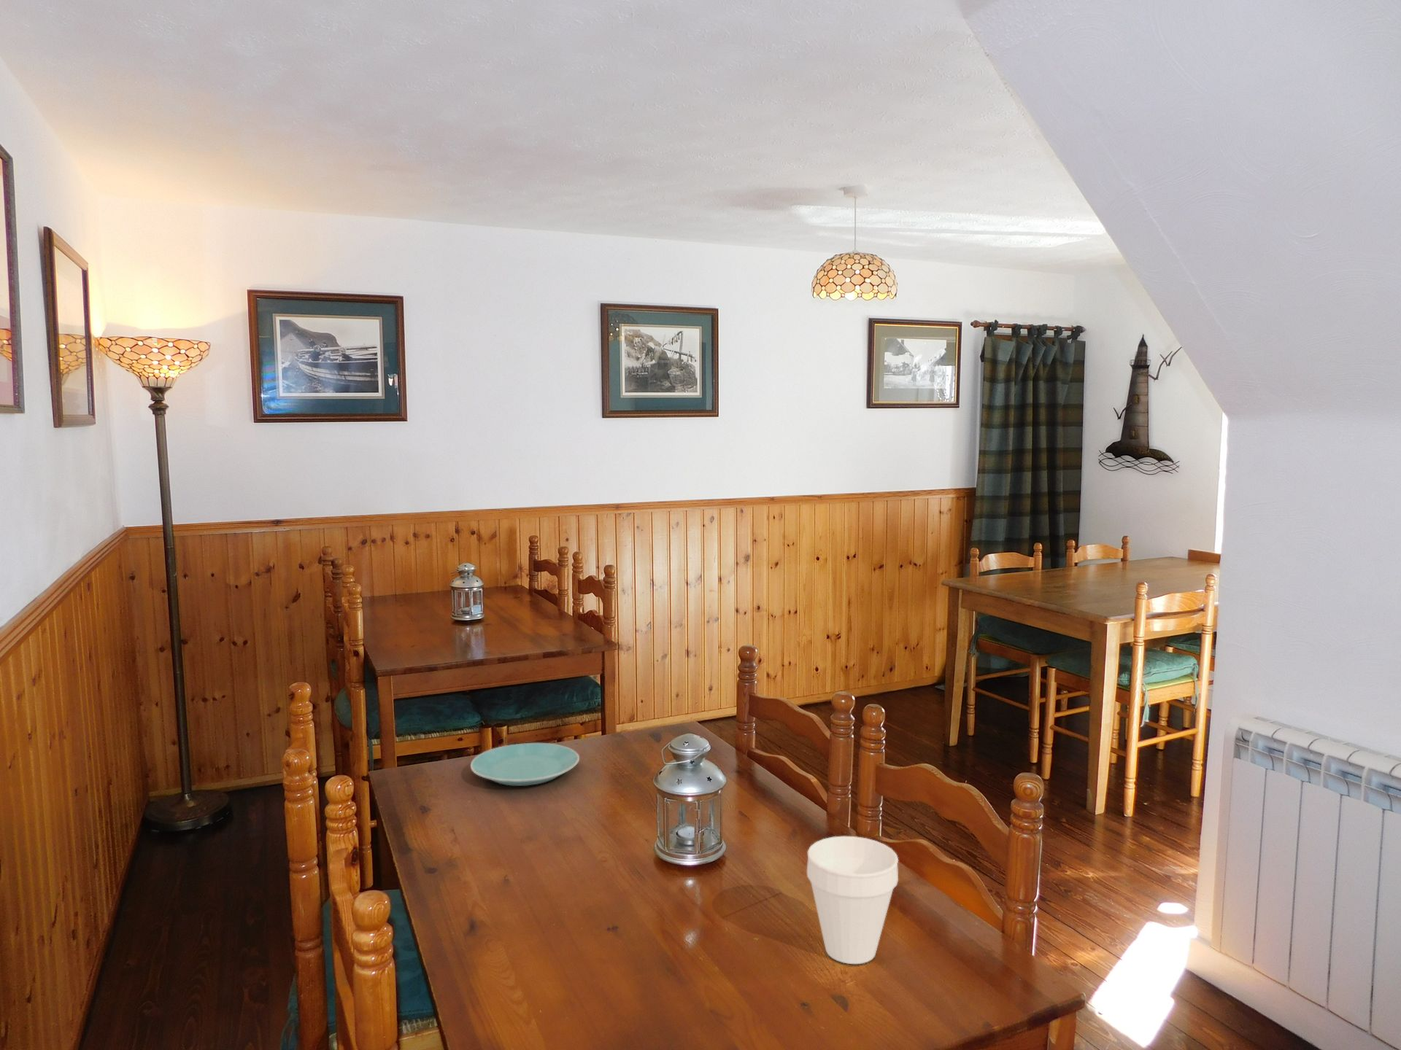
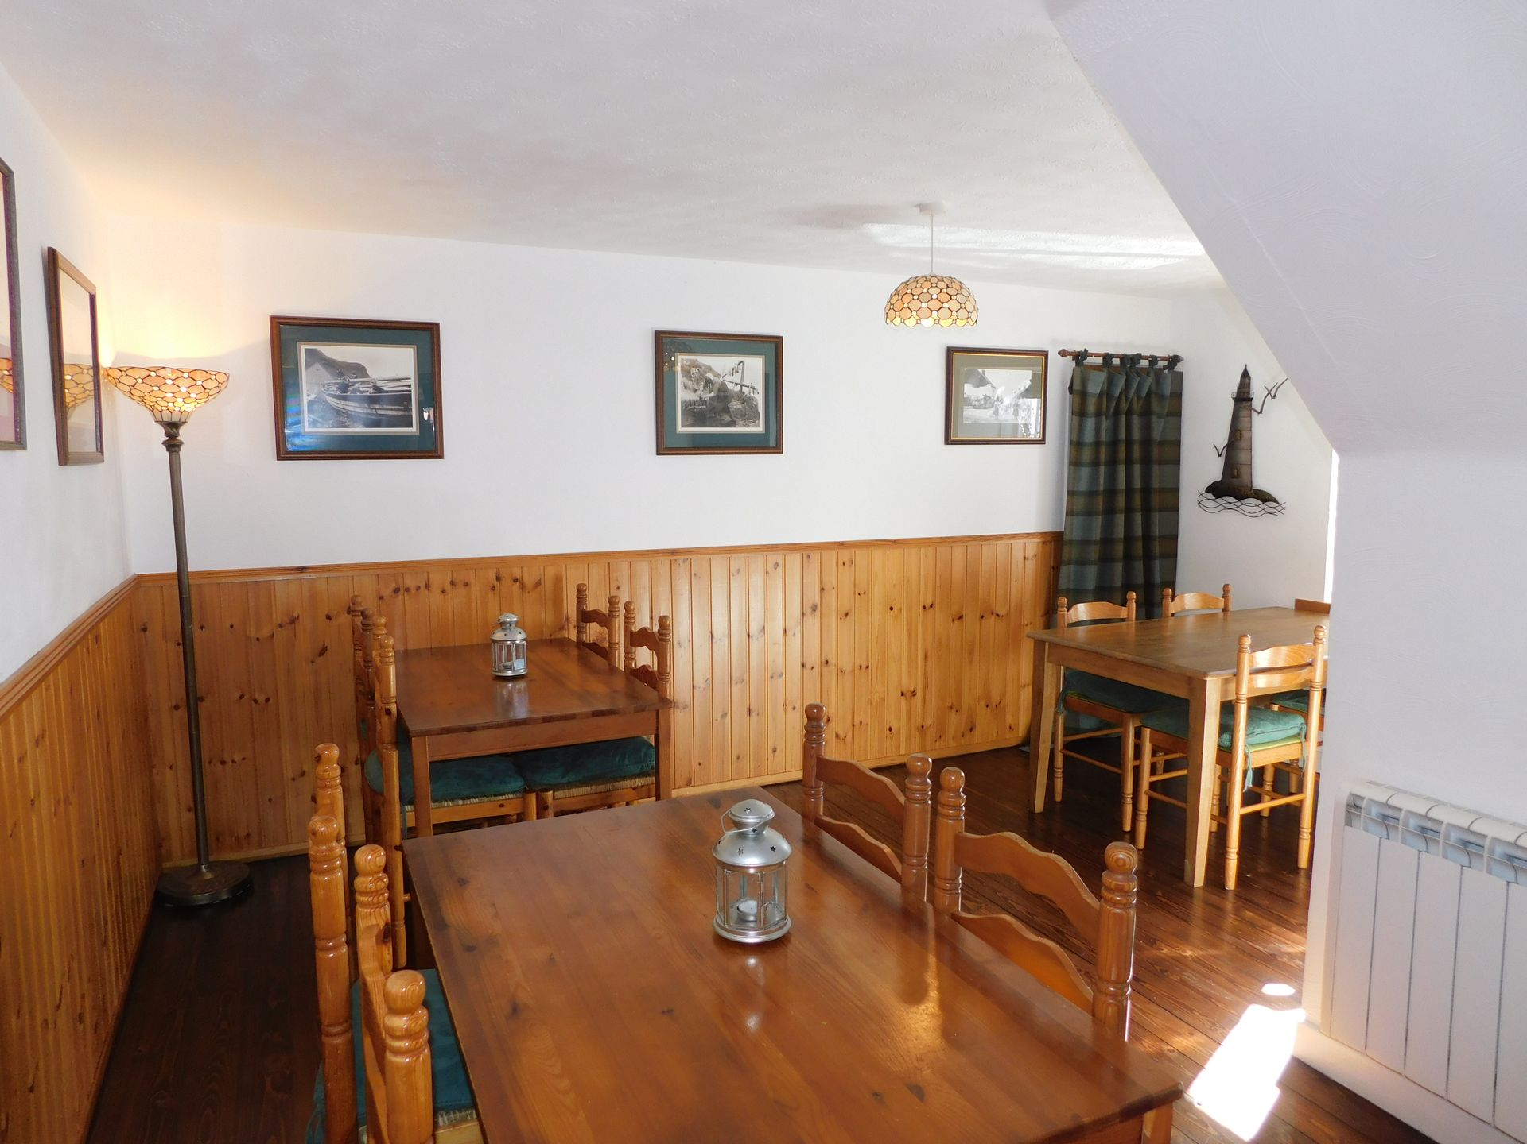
- cup (851, 902)
- plate (525, 765)
